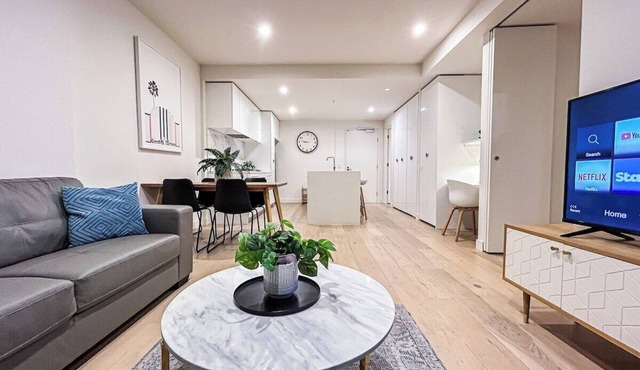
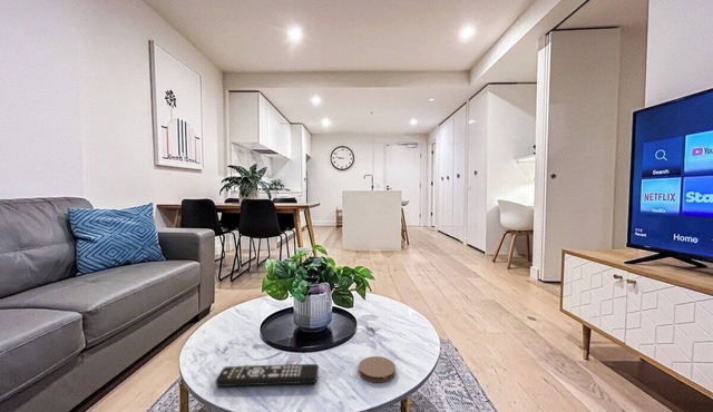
+ remote control (268, 375)
+ coaster (377, 369)
